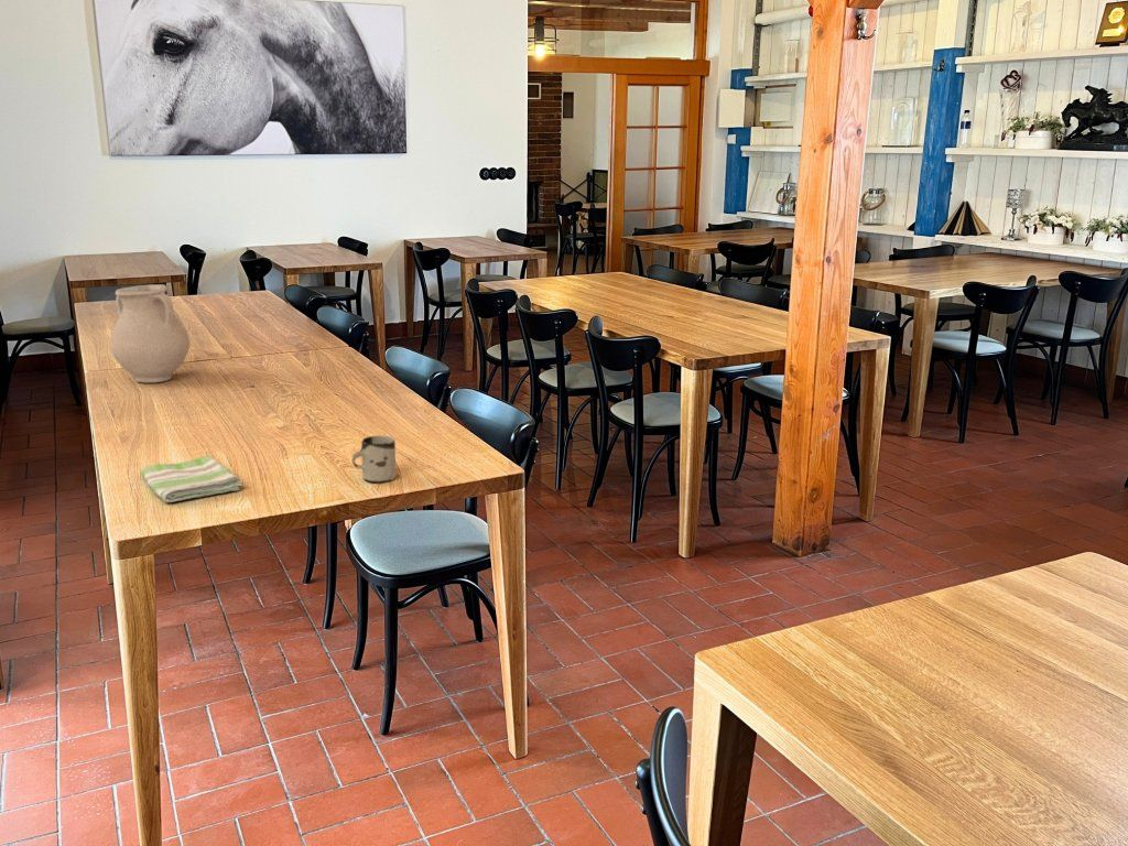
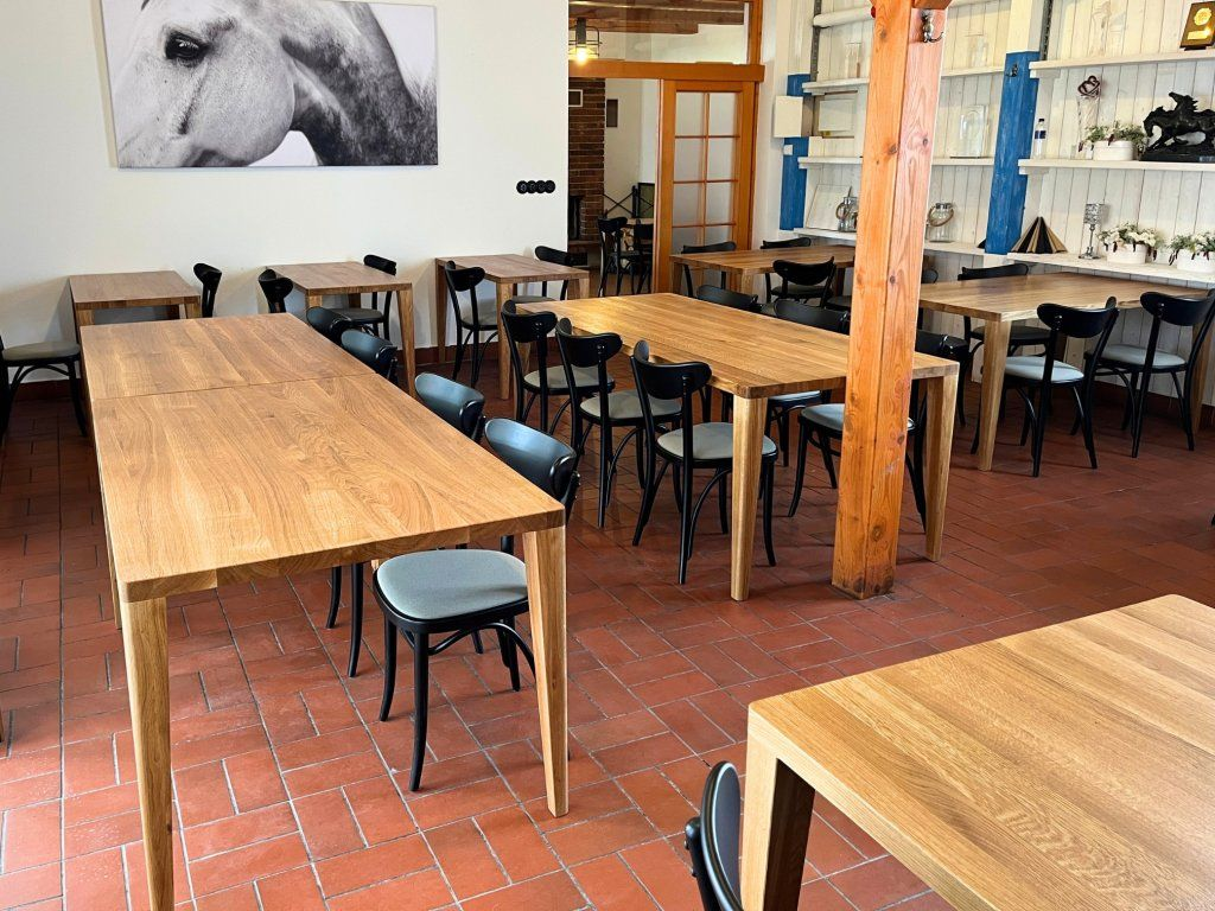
- vase (149, 333)
- cup (372, 459)
- dish towel (188, 476)
